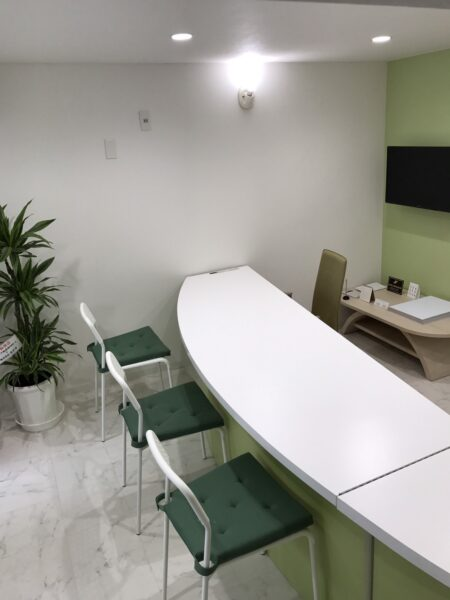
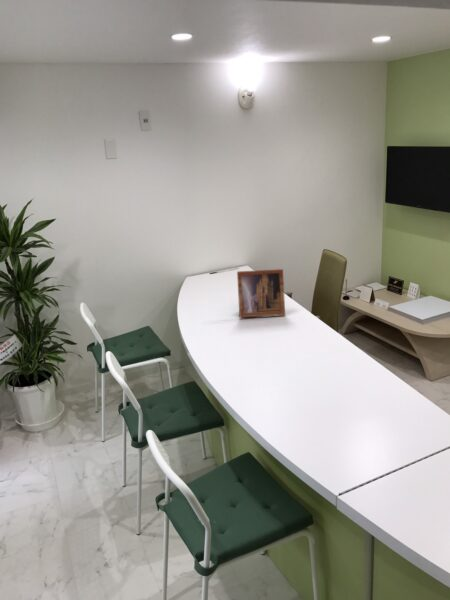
+ picture frame (260, 291)
